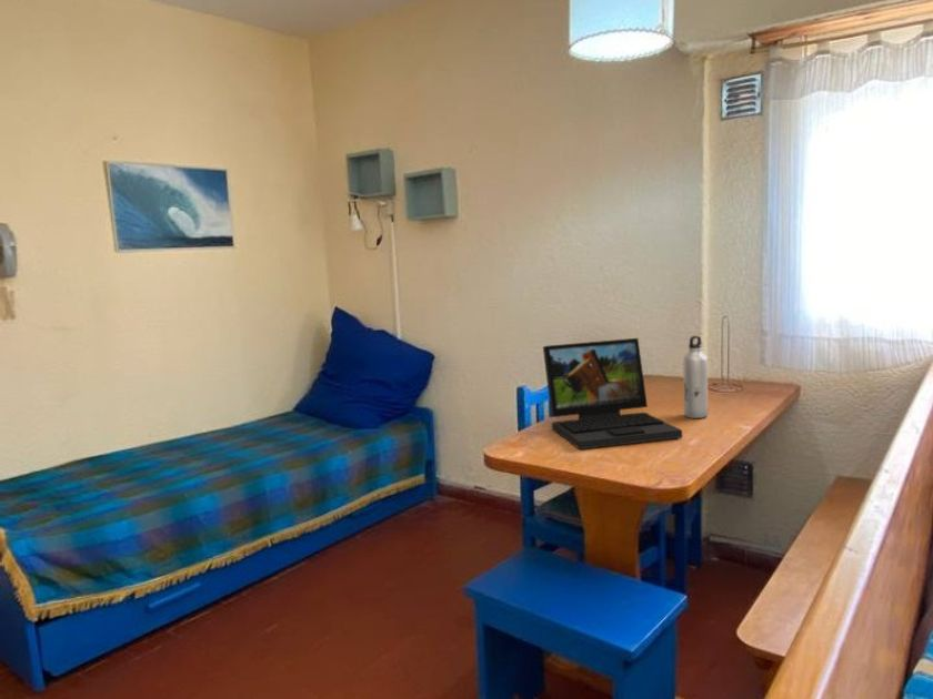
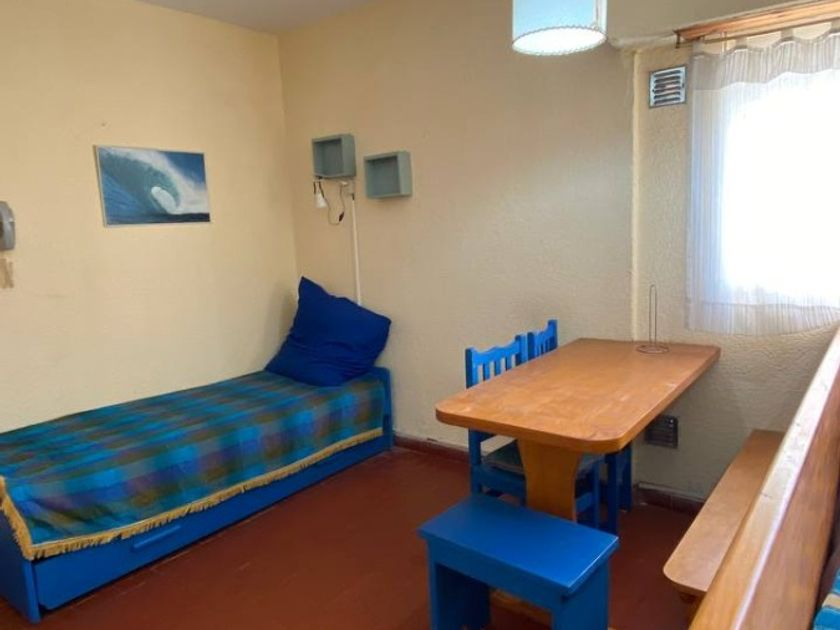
- water bottle (695, 376)
- laptop (609, 388)
